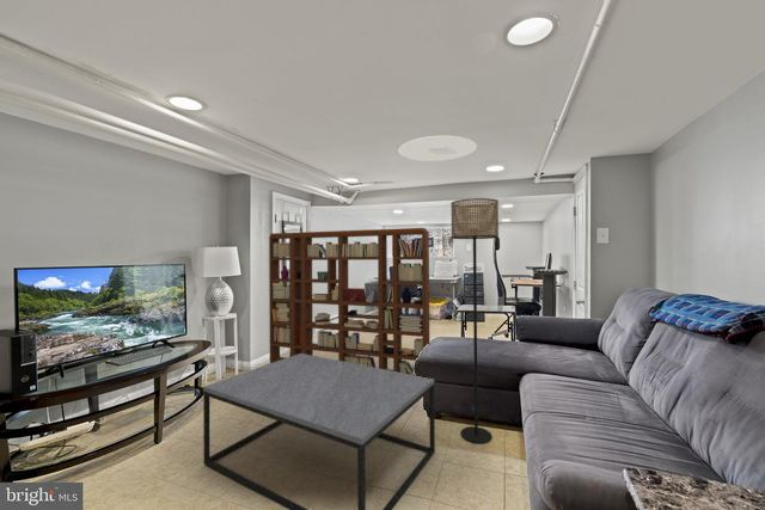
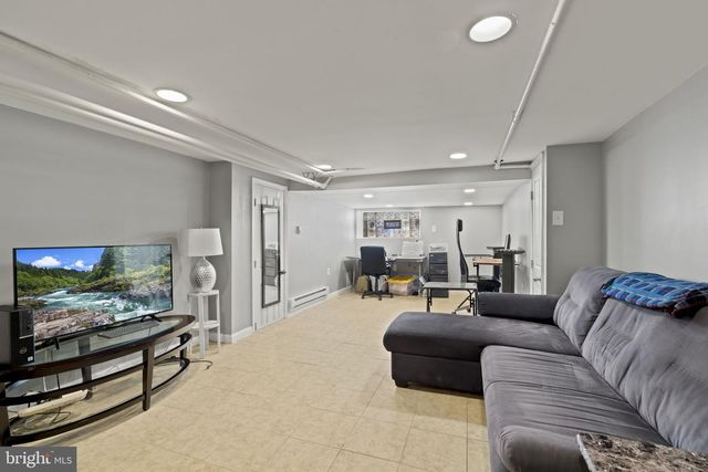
- bookshelf (343, 301)
- ceiling light (436, 146)
- floor lamp (475, 318)
- coffee table (322, 420)
